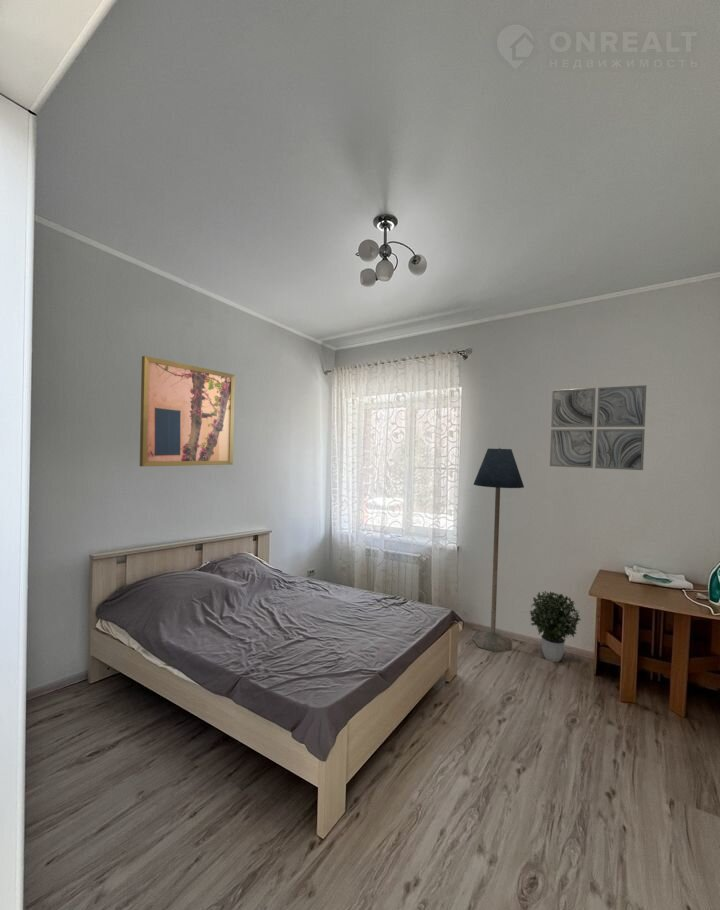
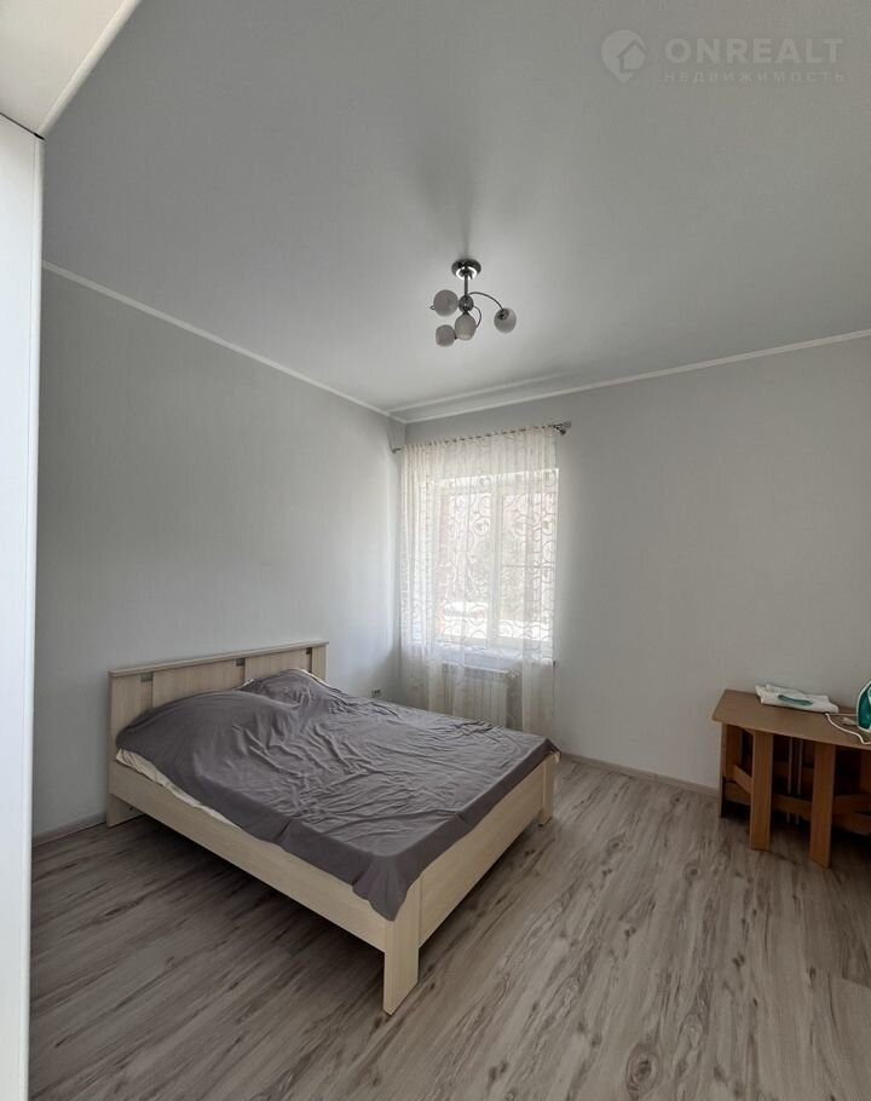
- wall art (593, 429)
- wall art (191, 416)
- floor lamp (496, 545)
- potted plant (554, 626)
